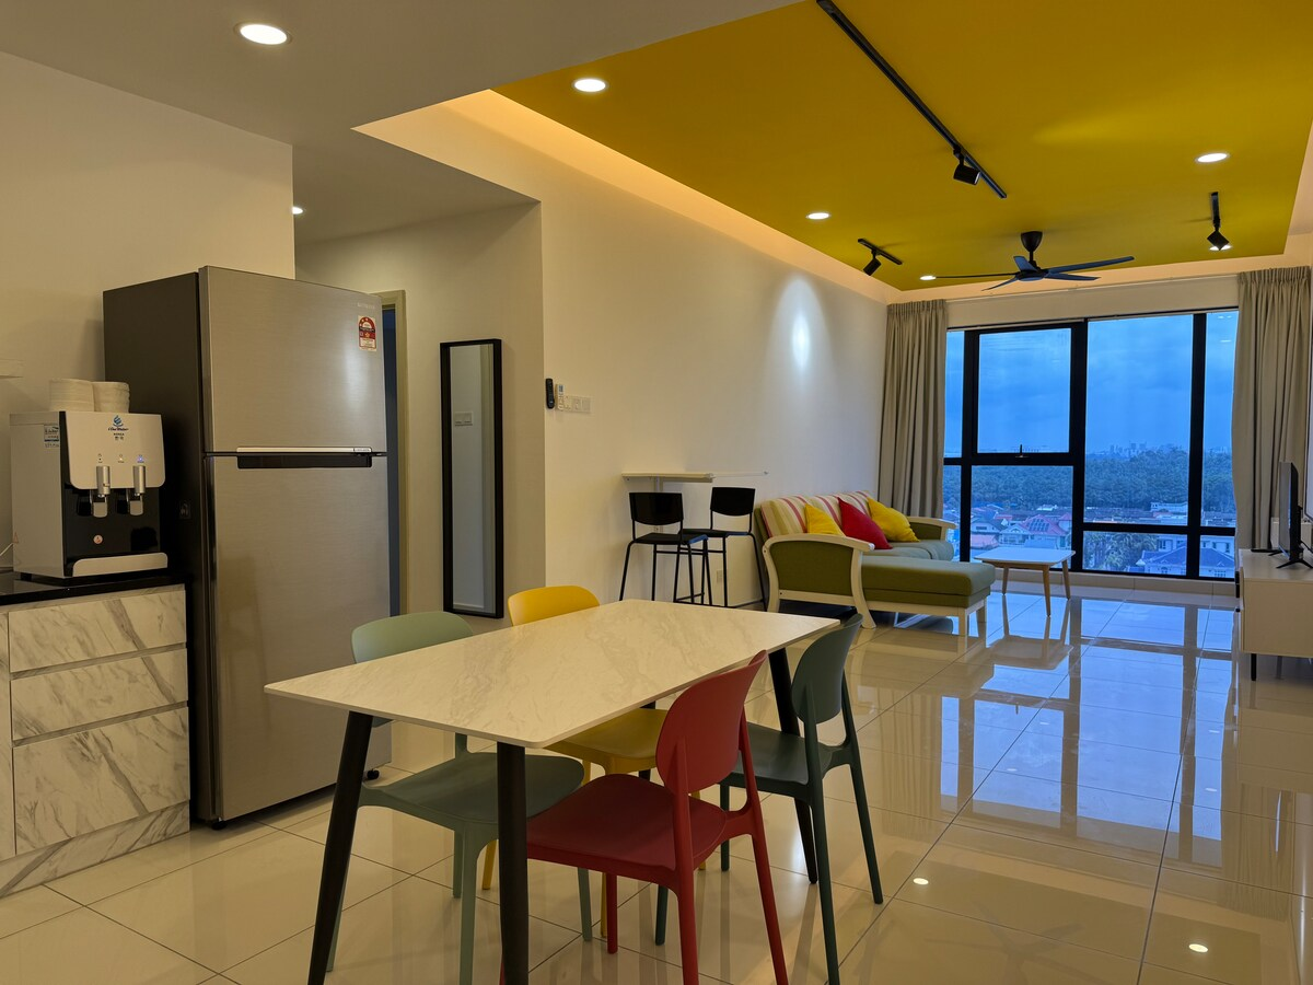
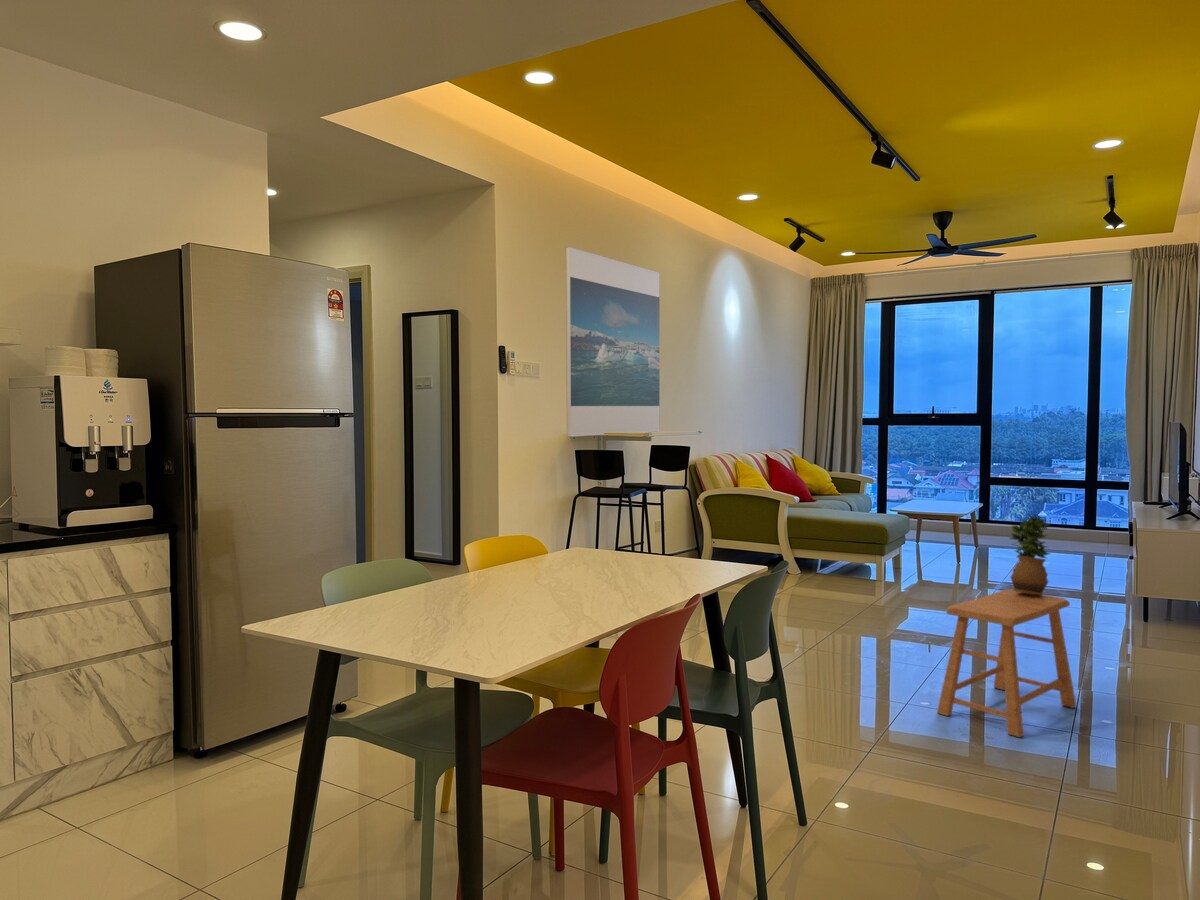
+ stool (1008, 656)
+ potted plant (1023, 555)
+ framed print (617, 347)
